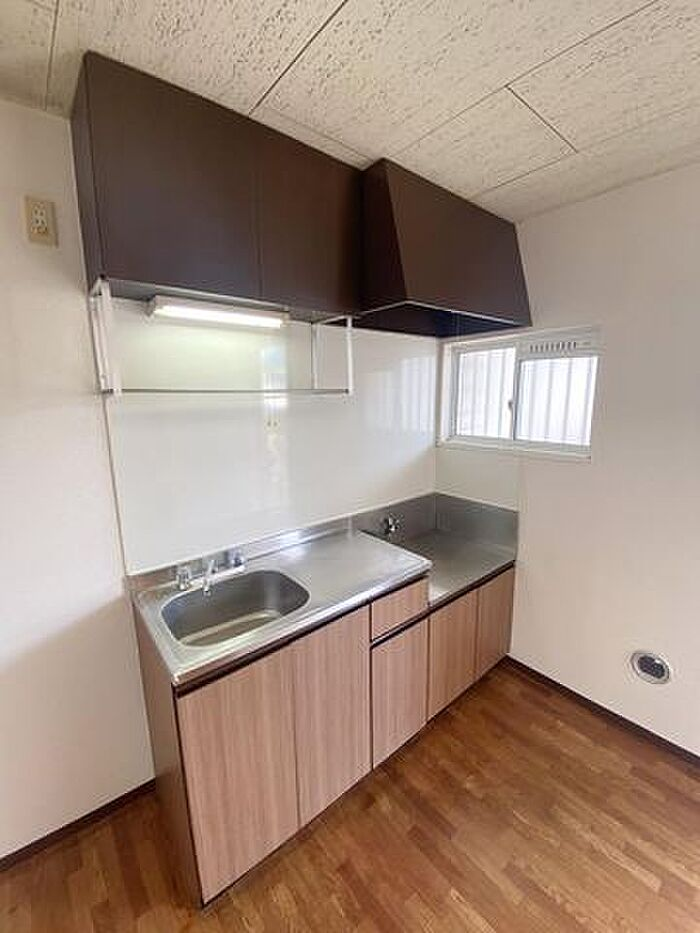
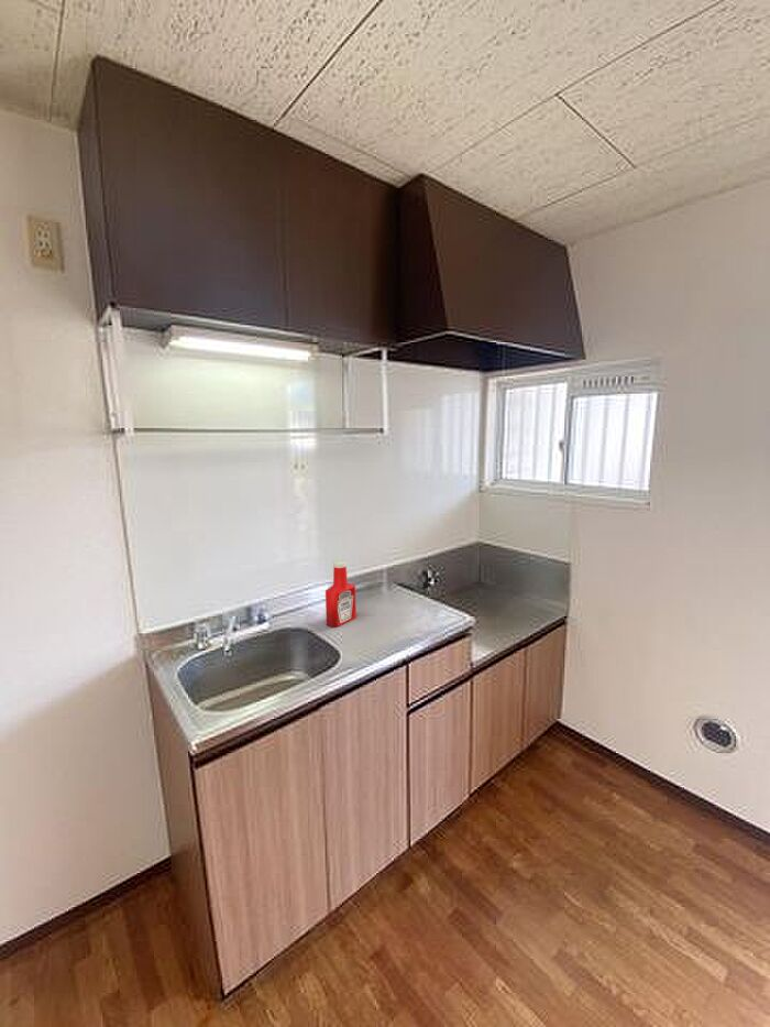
+ soap bottle (340, 591)
